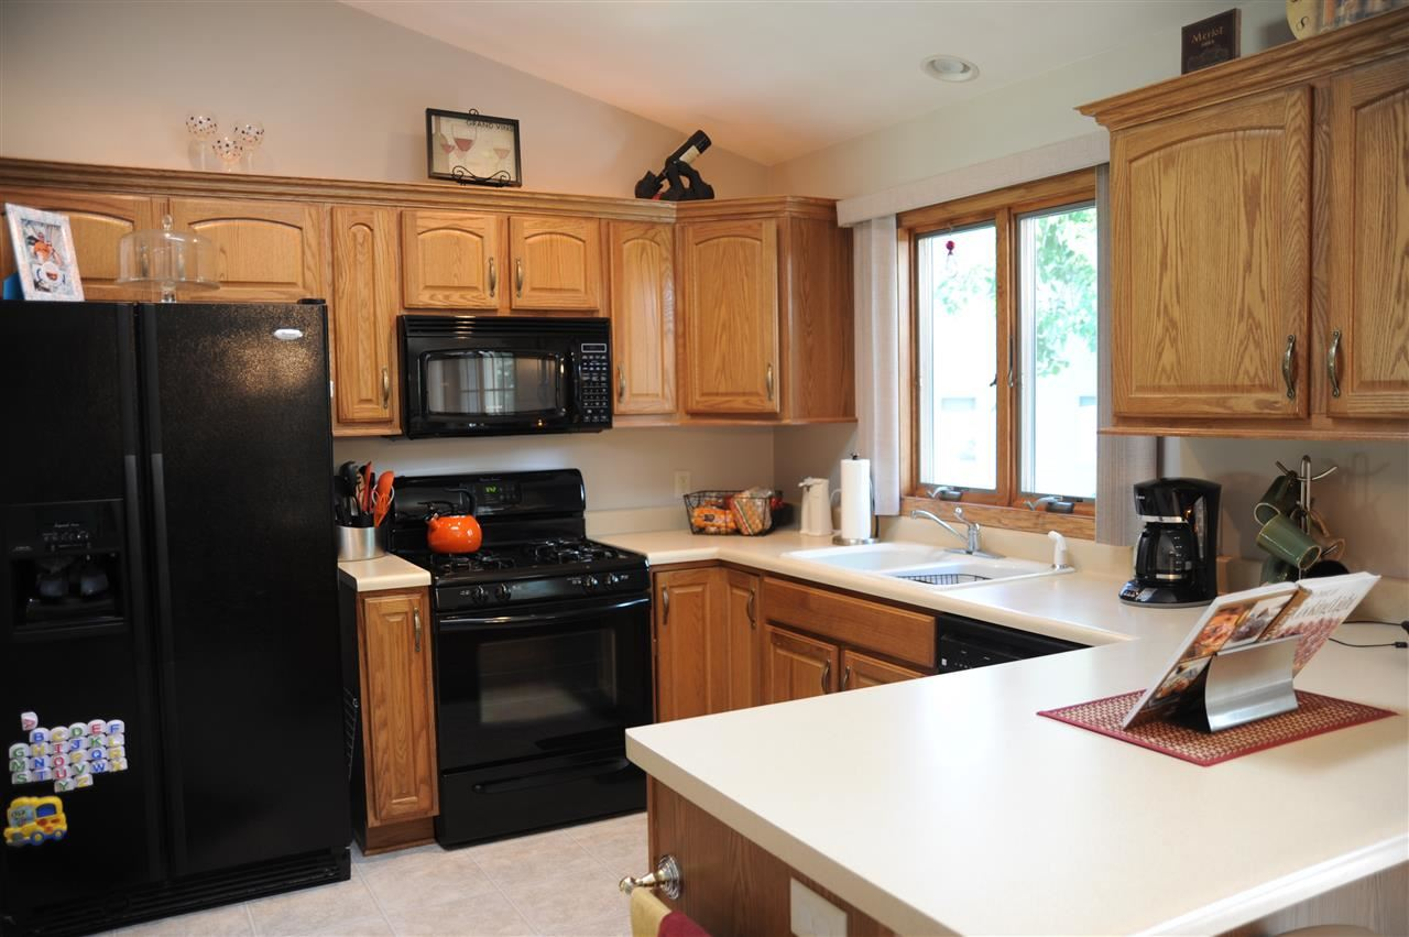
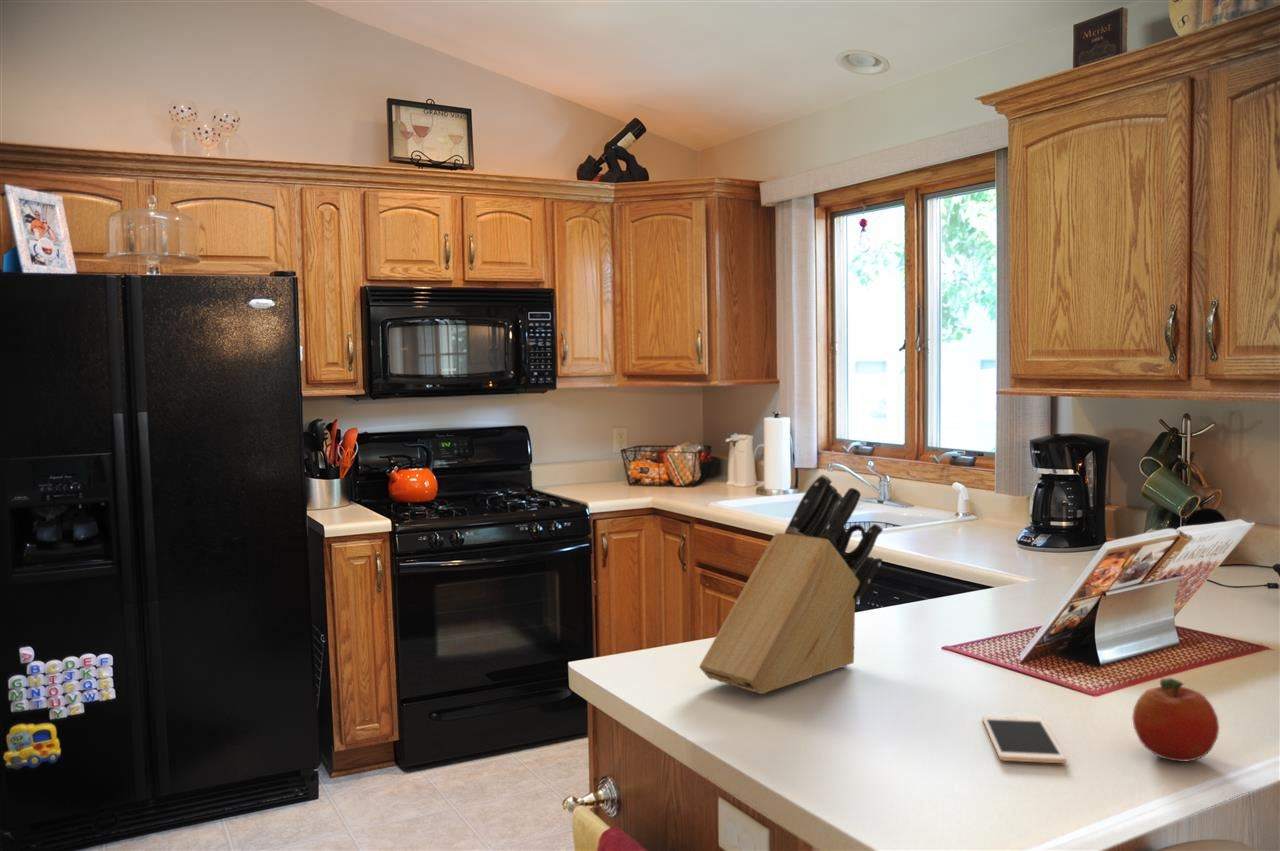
+ knife block (797, 575)
+ fruit (1175, 715)
+ cell phone (1021, 737)
